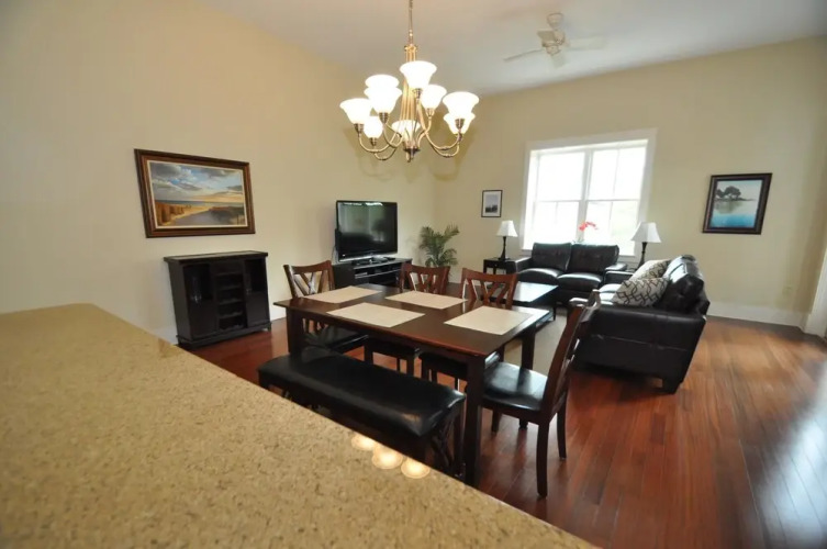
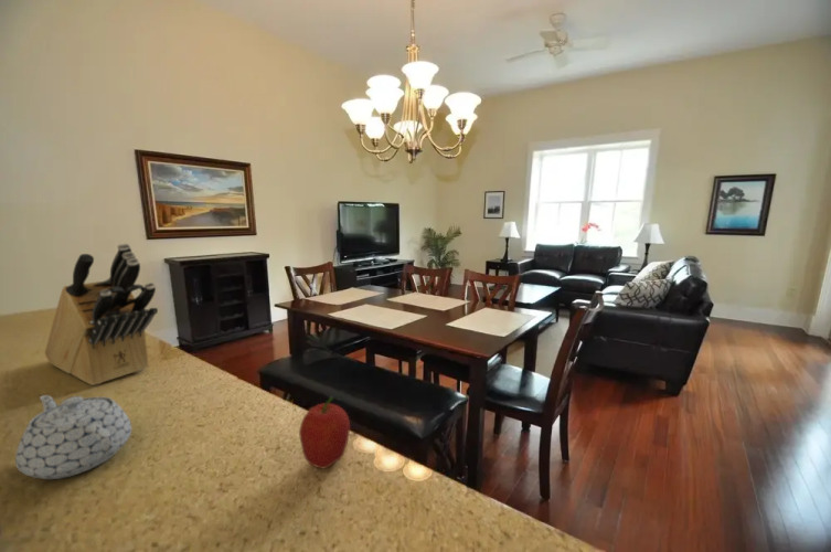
+ knife block (97, 308)
+ teapot (74, 427)
+ fruit (324, 432)
